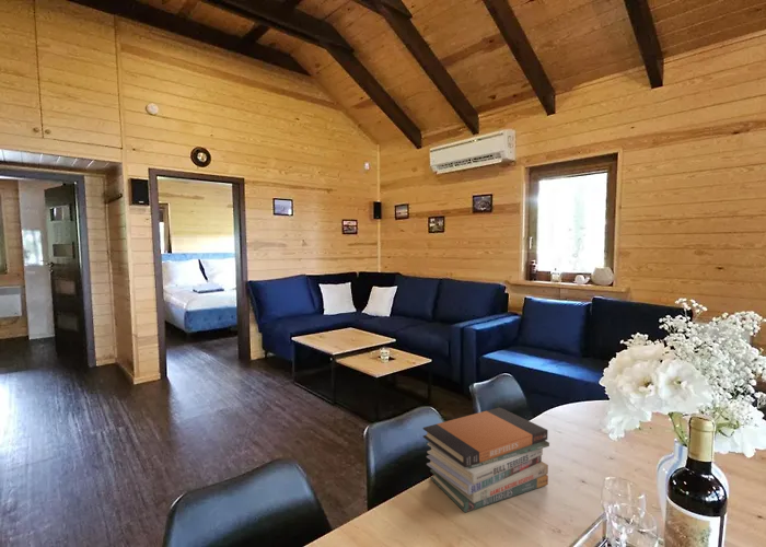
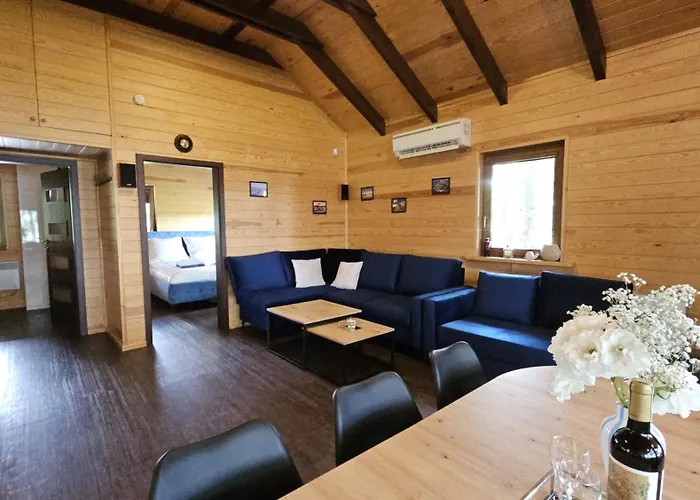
- book stack (485, 455)
